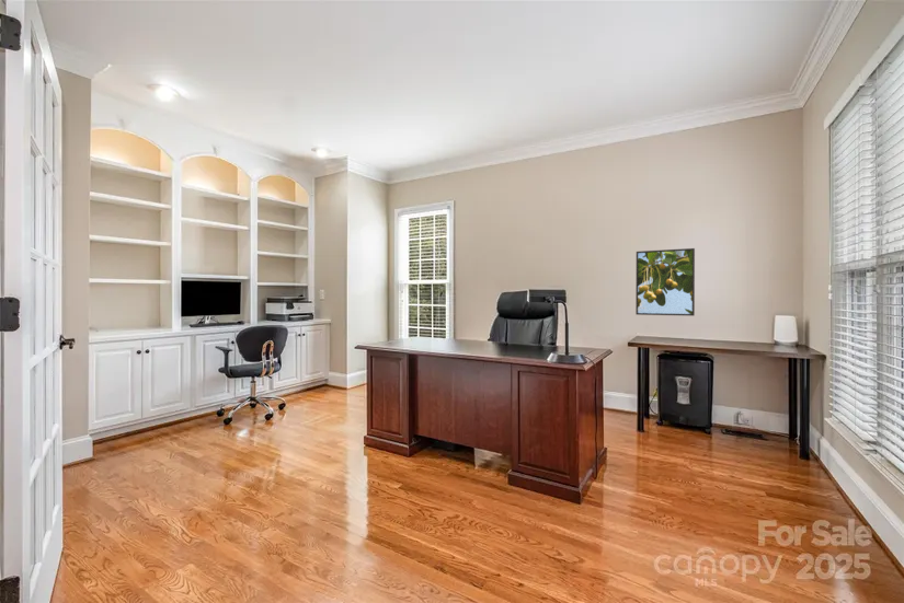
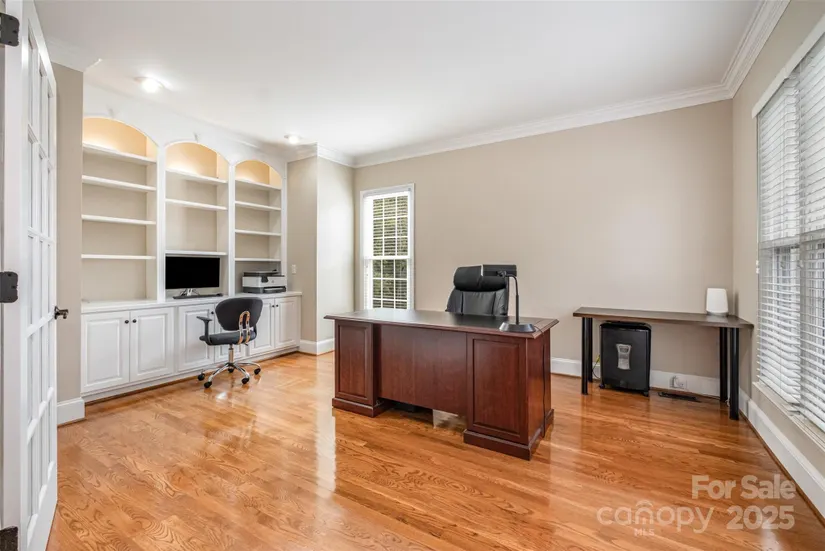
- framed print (664, 282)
